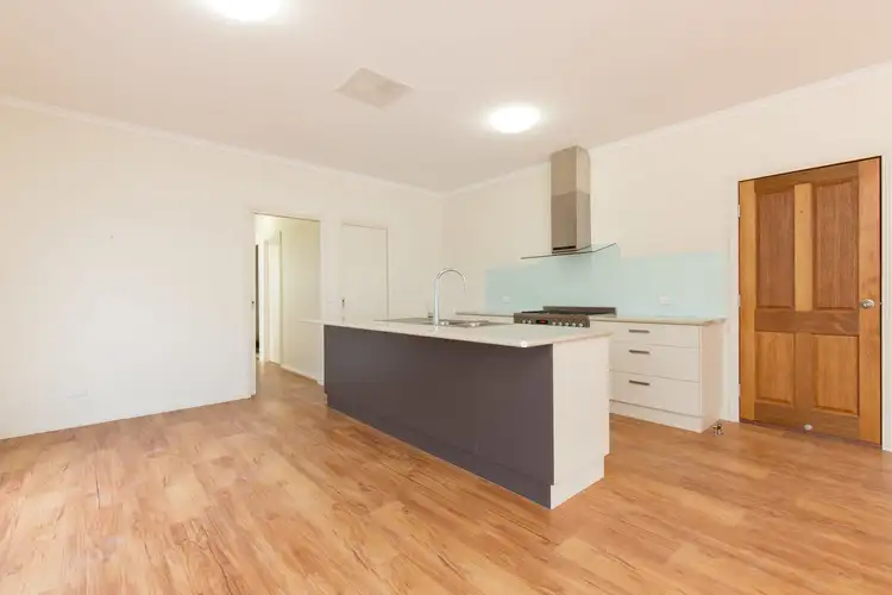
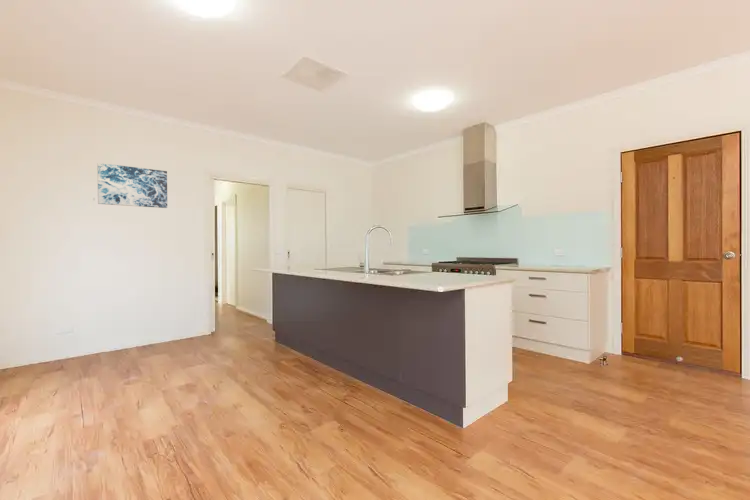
+ wall art (134, 186)
